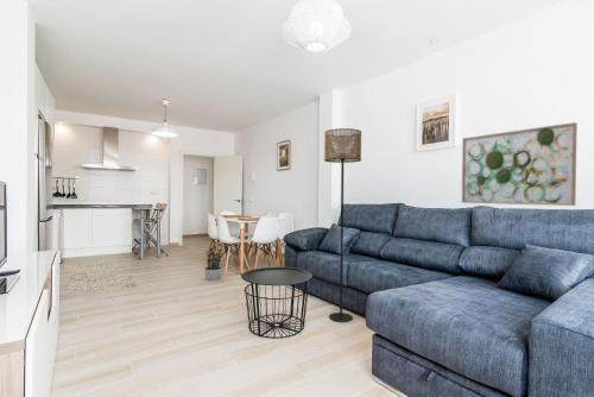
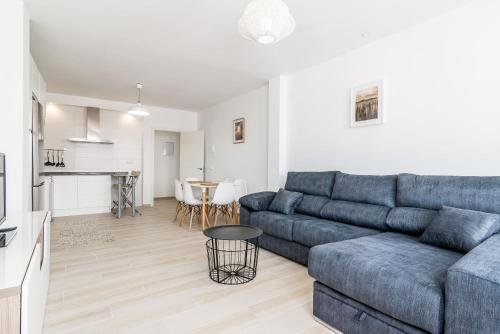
- potted plant (214, 261)
- floor lamp (341, 225)
- wall art (511, 168)
